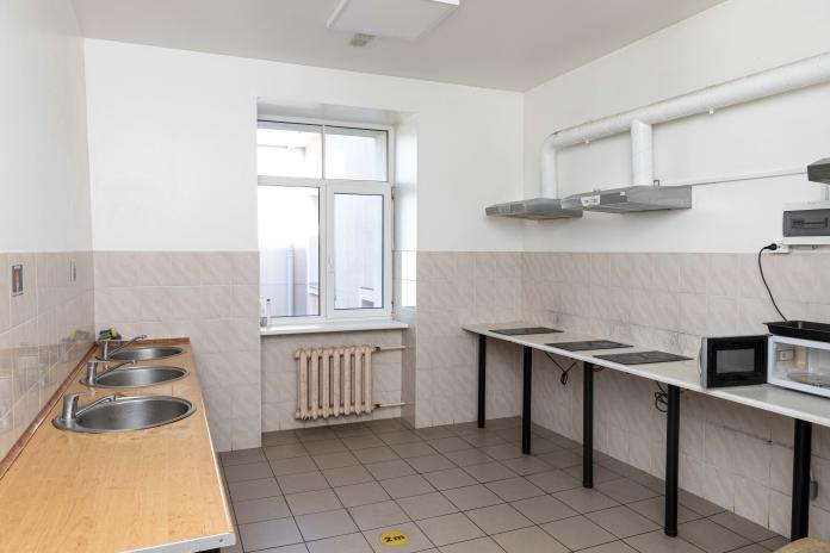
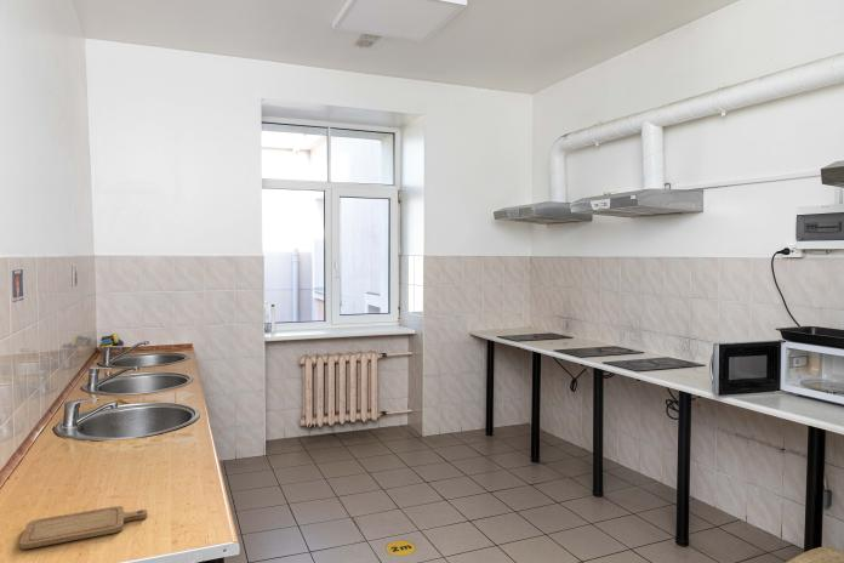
+ chopping board (87, 523)
